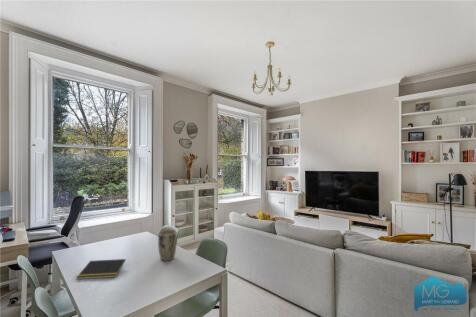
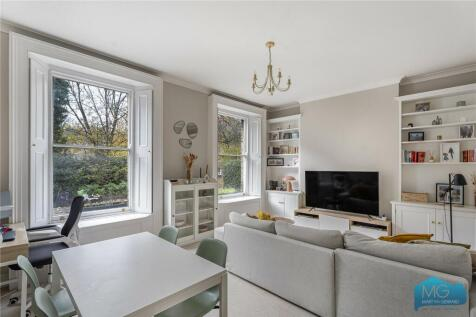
- notepad (102, 268)
- plant pot (167, 245)
